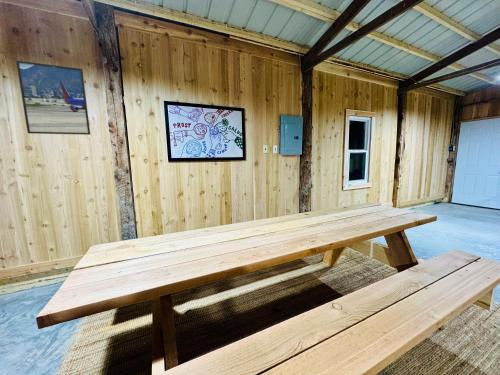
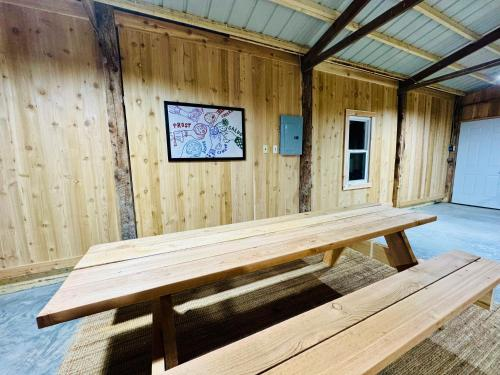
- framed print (55, 100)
